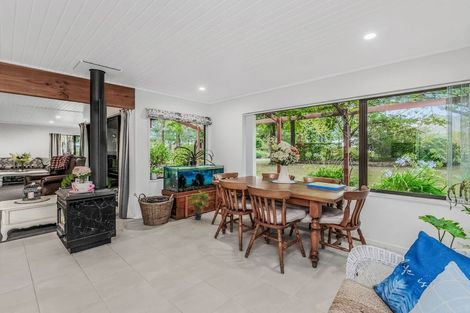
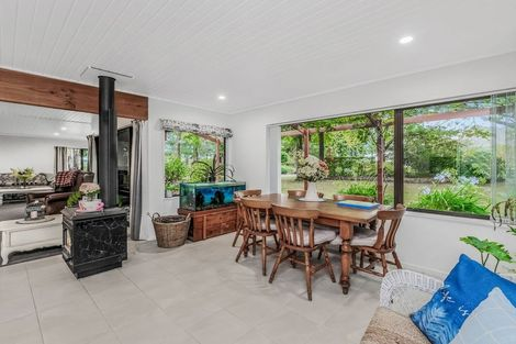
- potted plant (199, 204)
